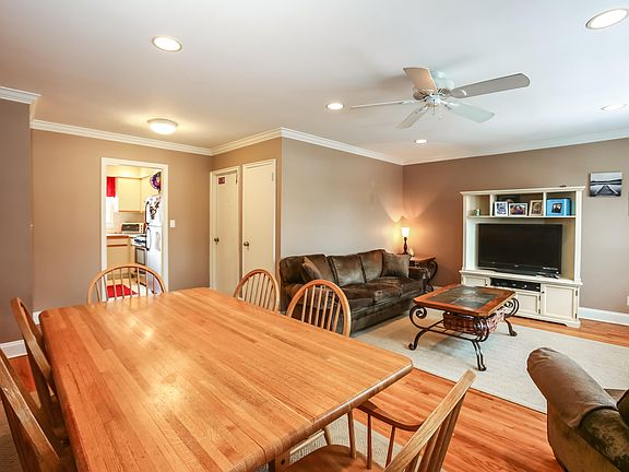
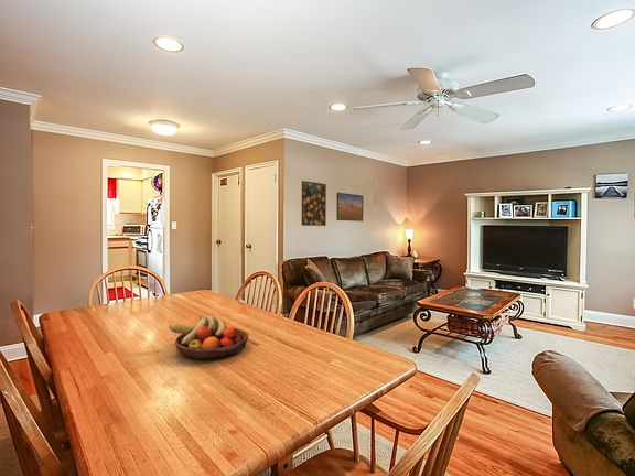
+ fruit bowl (212, 334)
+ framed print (349, 207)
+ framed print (314, 204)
